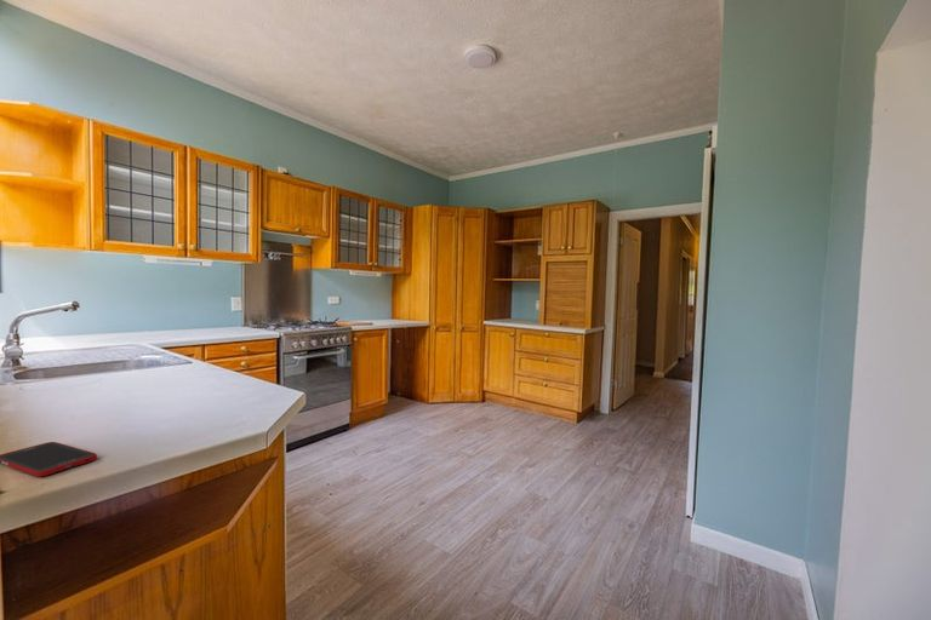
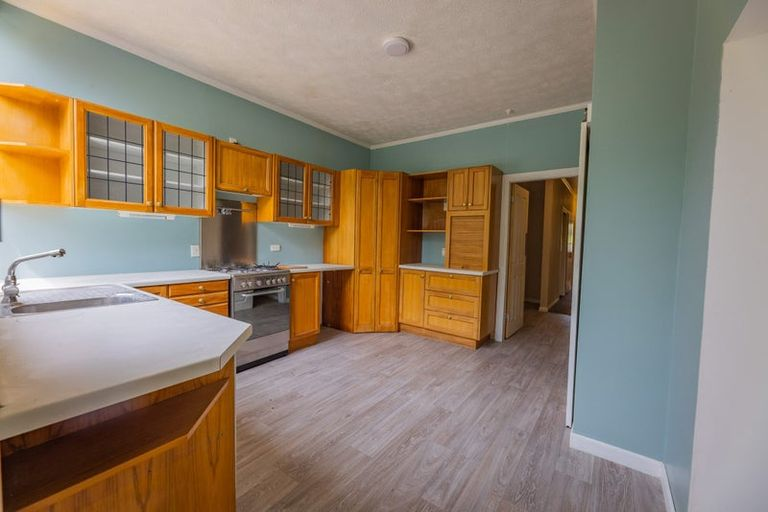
- cell phone (46, 458)
